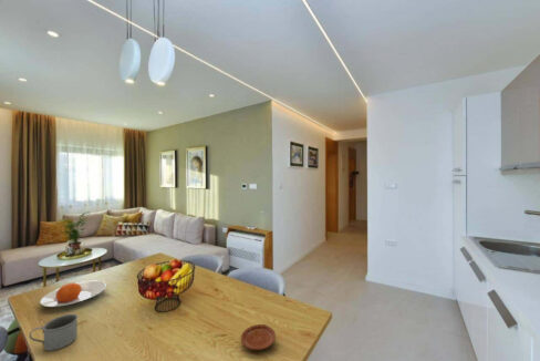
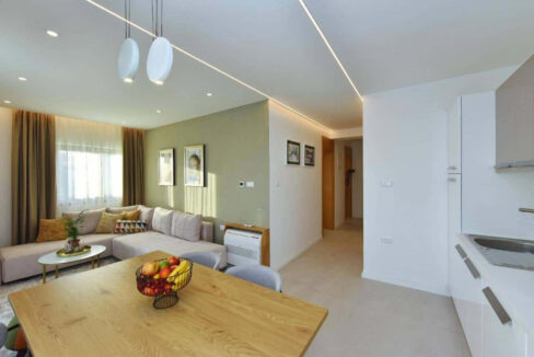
- mug (58, 332)
- plate (75, 290)
- plate (258, 339)
